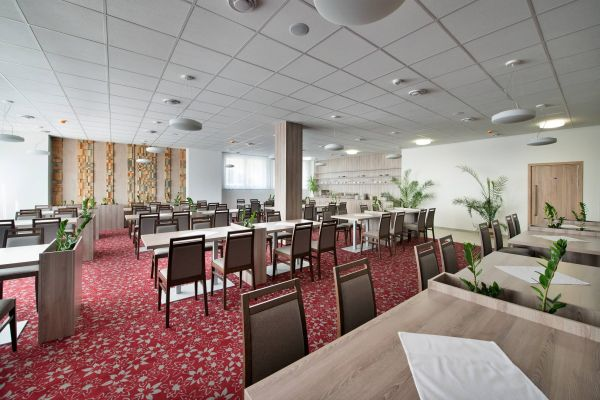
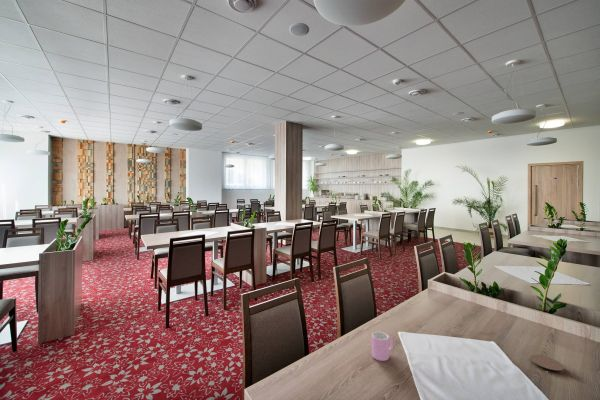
+ cup (383, 345)
+ coaster (546, 363)
